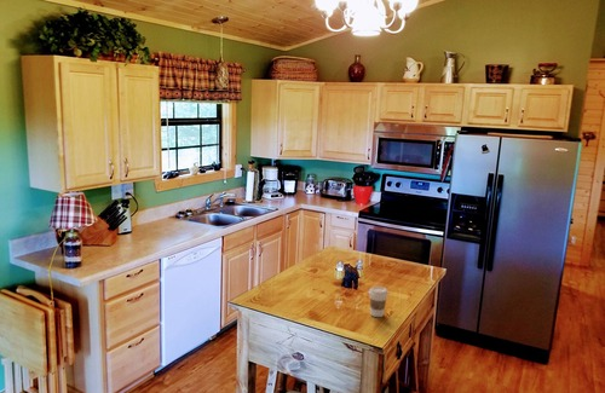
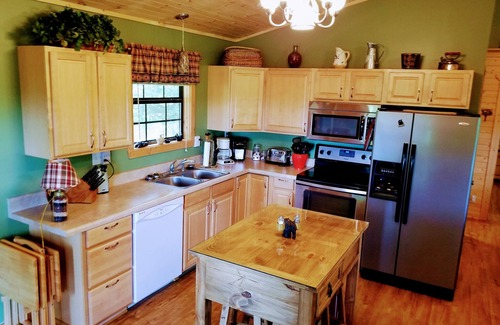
- coffee cup (378, 301)
